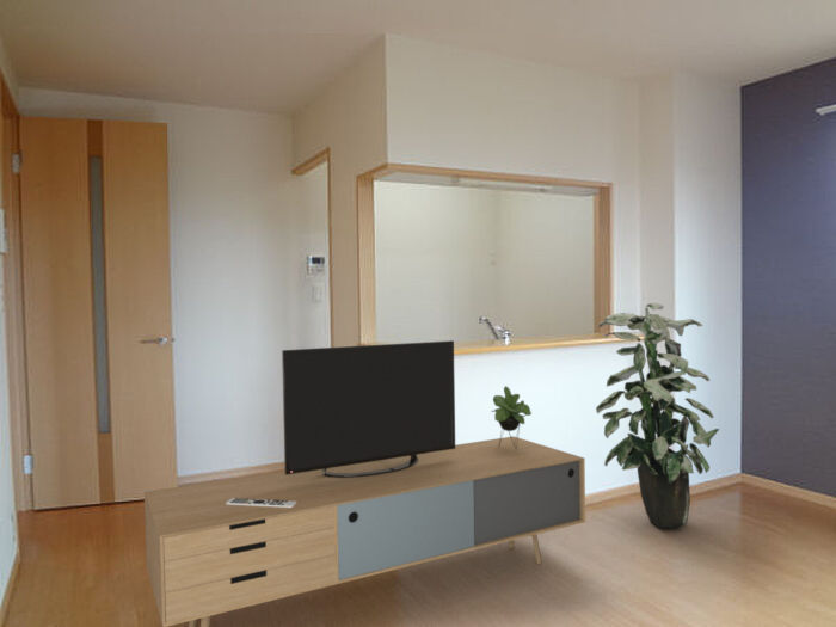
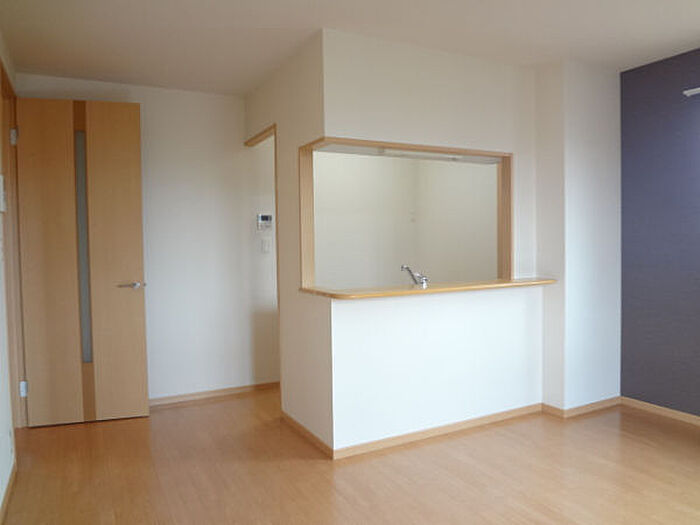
- indoor plant (653, 412)
- media console (379, 468)
